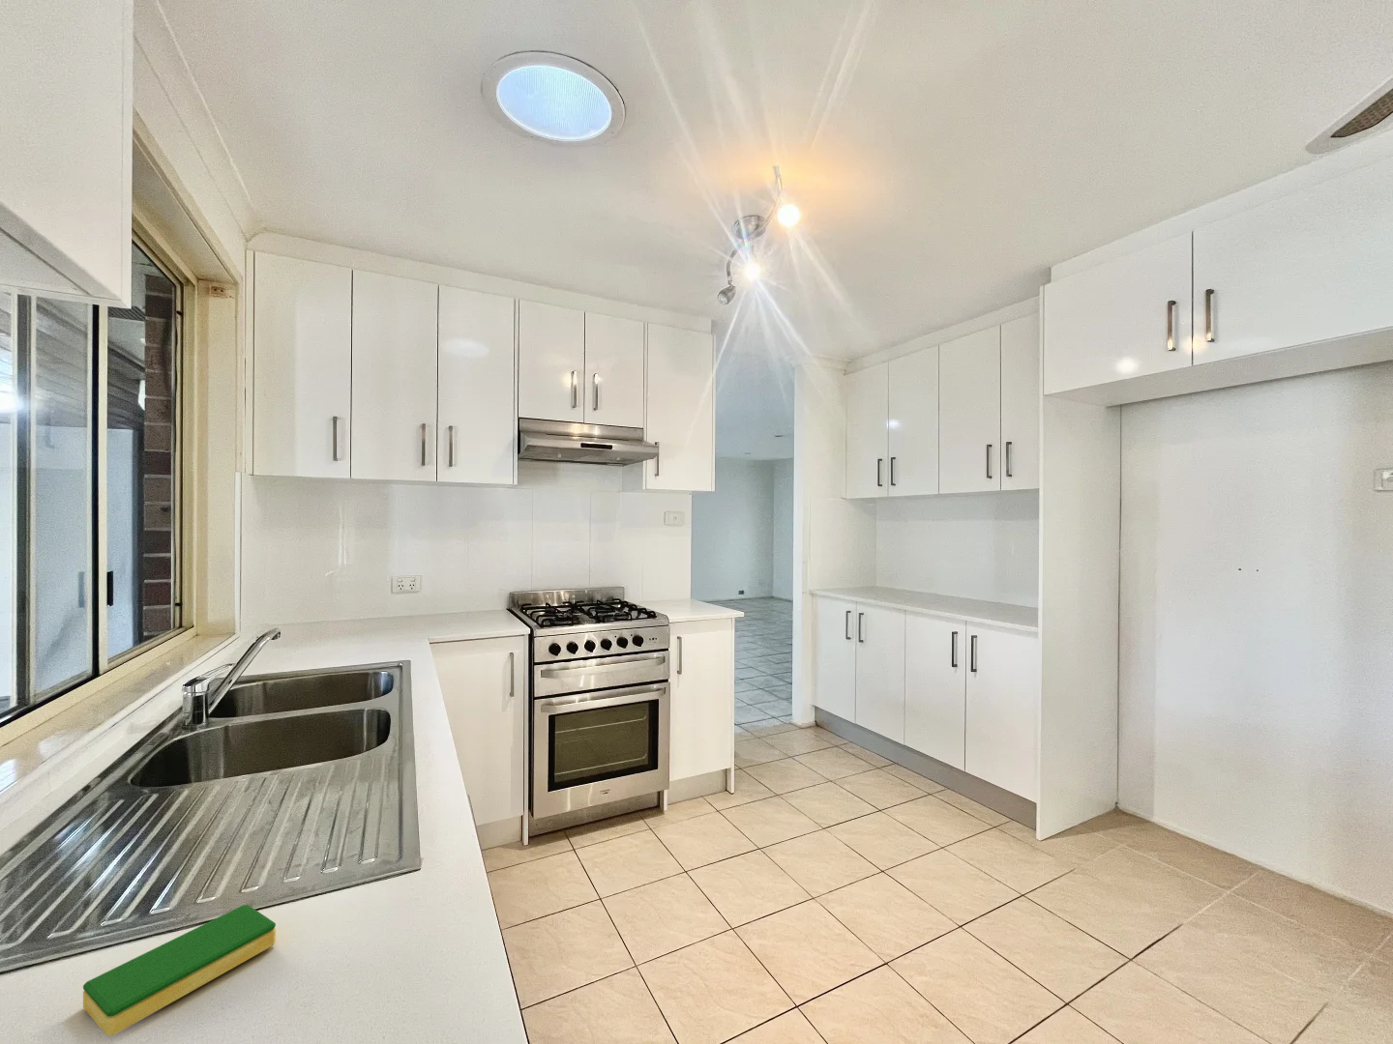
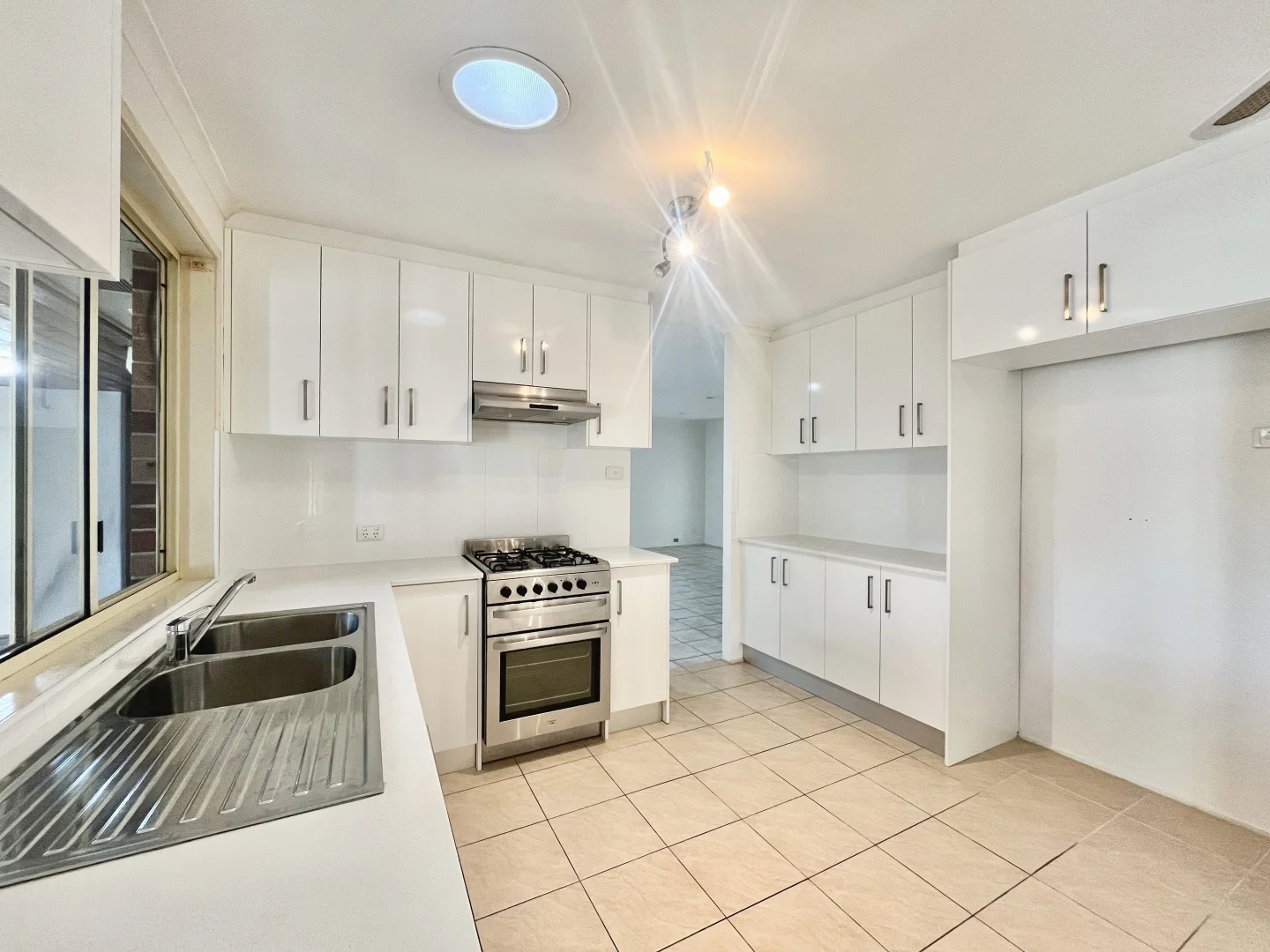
- dish sponge (185, 962)
